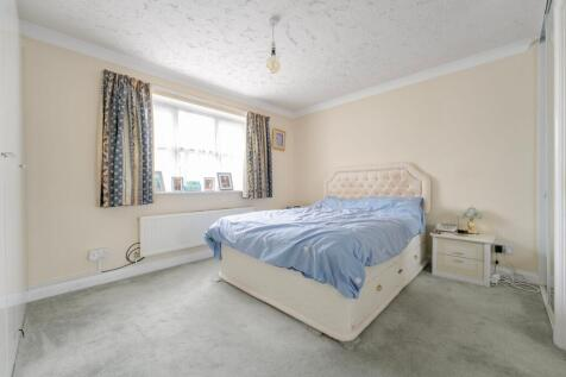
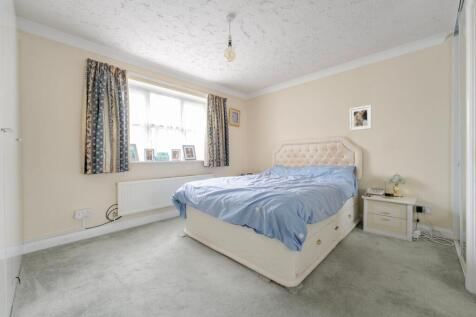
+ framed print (360, 118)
